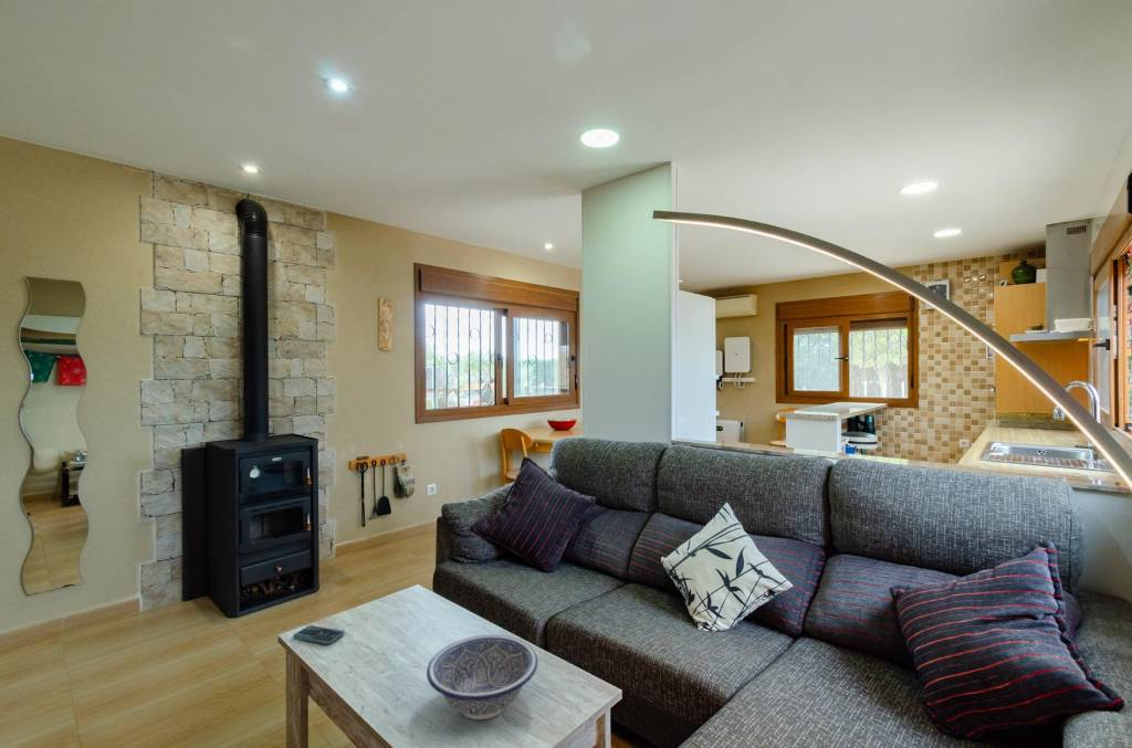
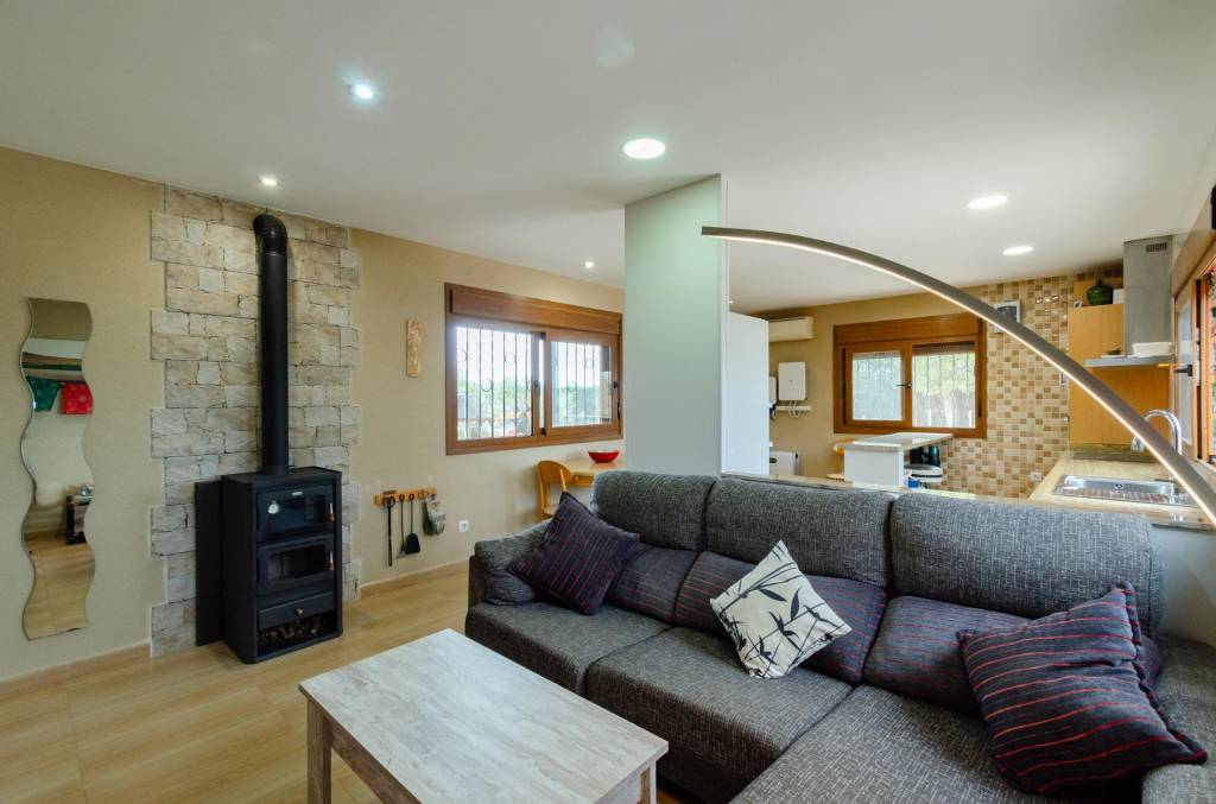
- decorative bowl (483, 683)
- smartphone (318, 634)
